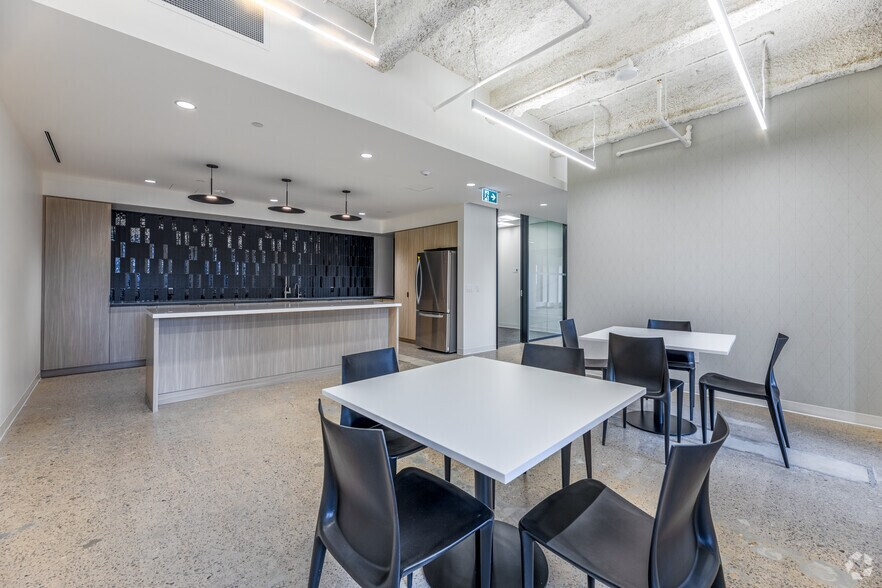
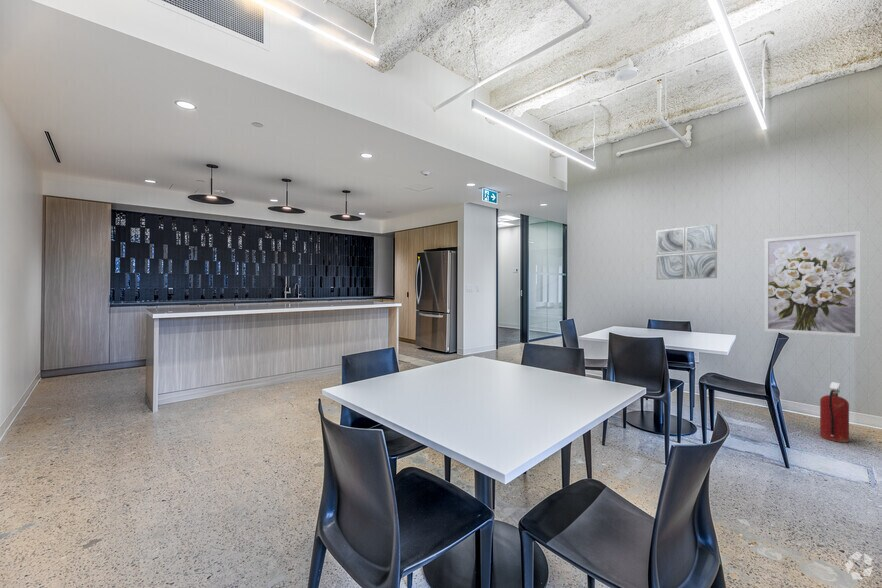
+ wall art (809, 284)
+ fire extinguisher (833, 411)
+ wall art (684, 252)
